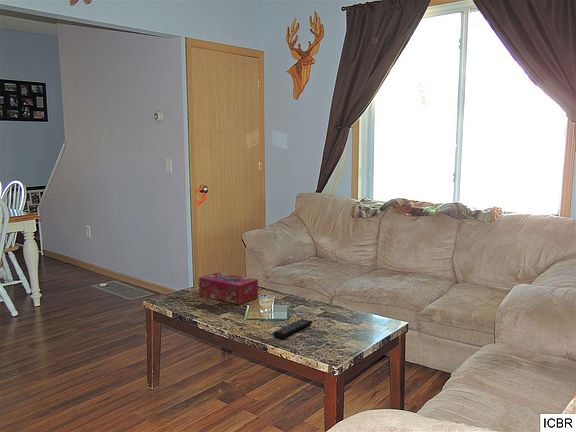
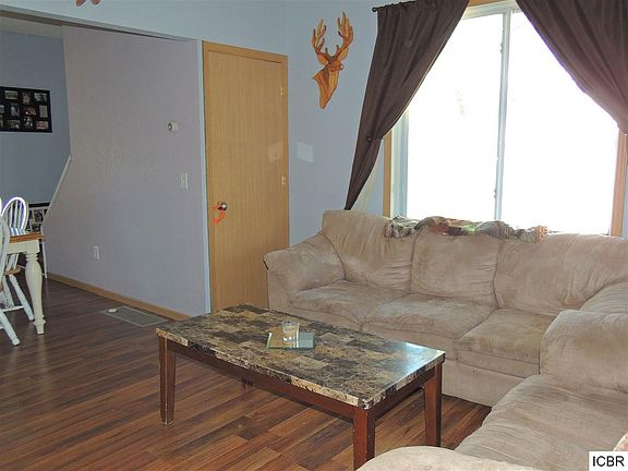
- remote control (293, 328)
- tissue box (228, 287)
